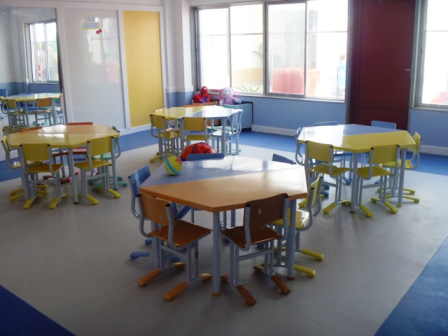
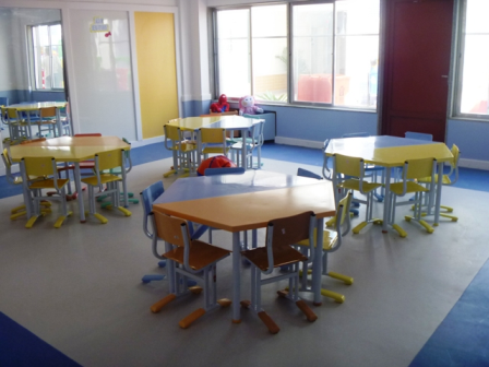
- toy ball (173, 165)
